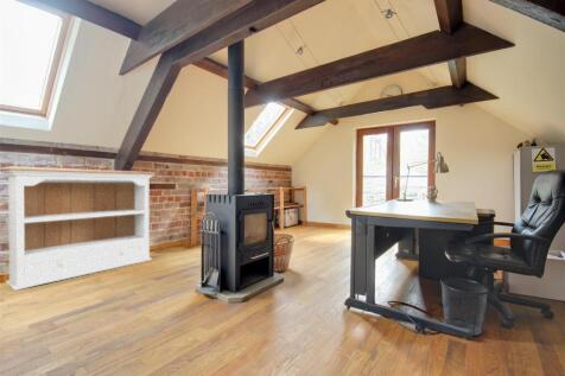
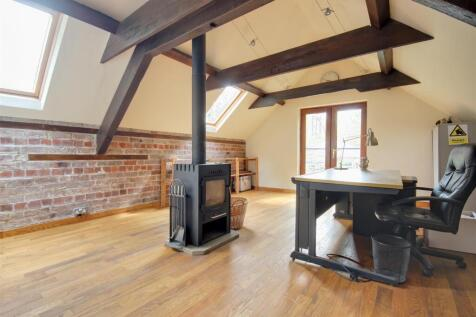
- bookshelf (89, 219)
